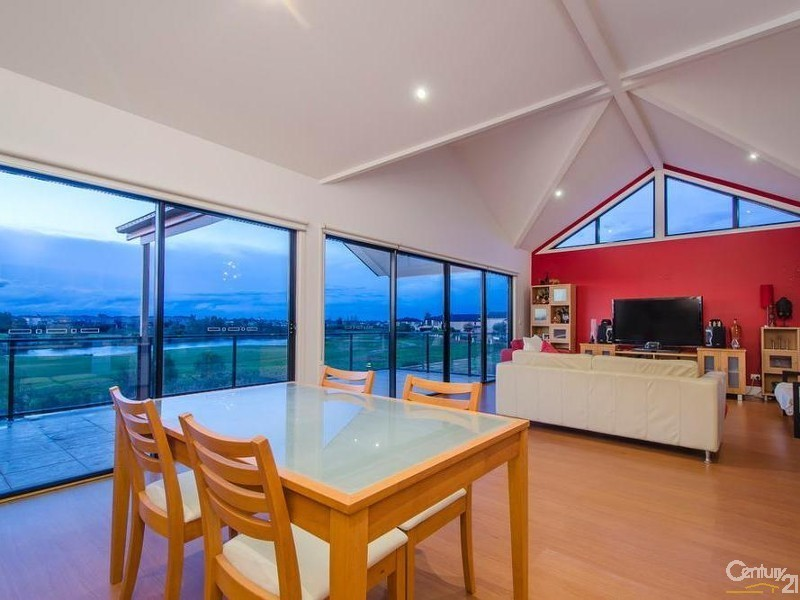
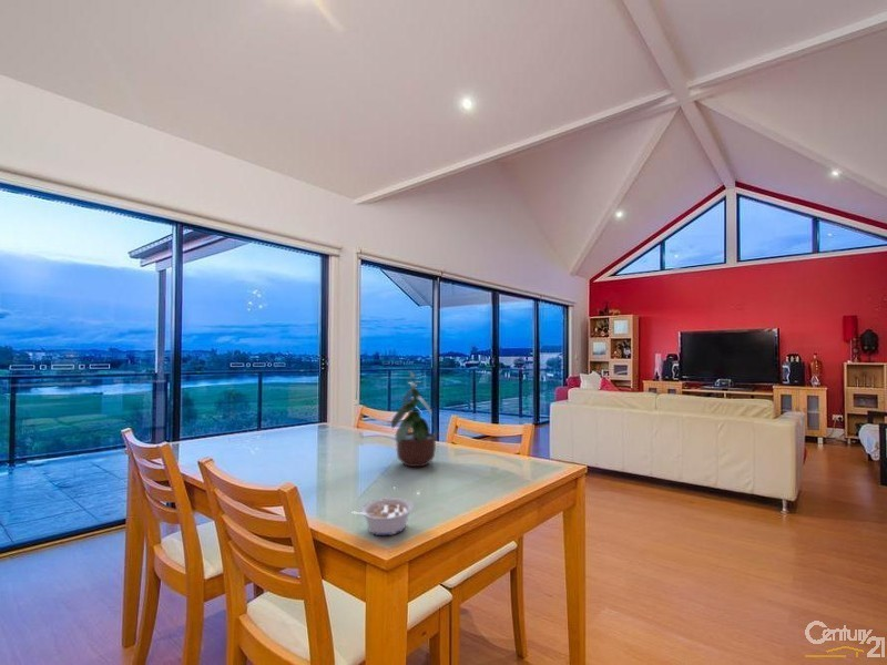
+ legume (386, 515)
+ potted plant (414, 416)
